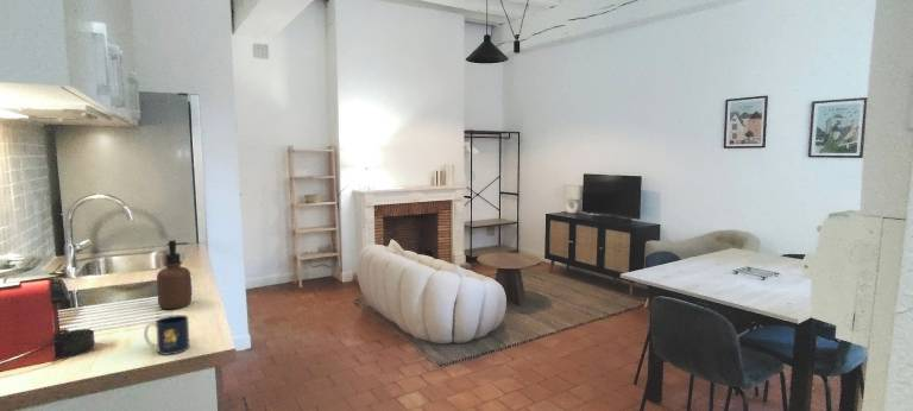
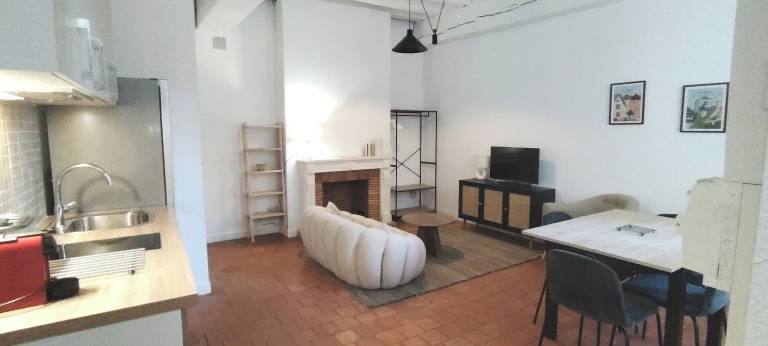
- mug (165, 334)
- soap dispenser (174, 273)
